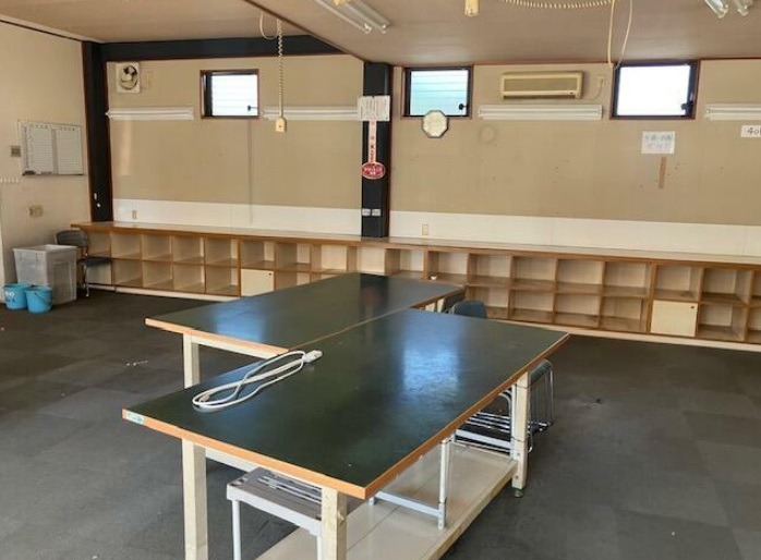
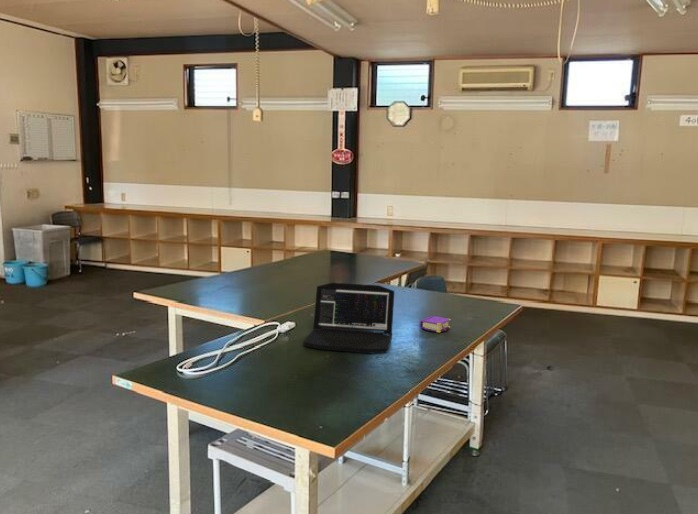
+ book (435, 323)
+ laptop (350, 316)
